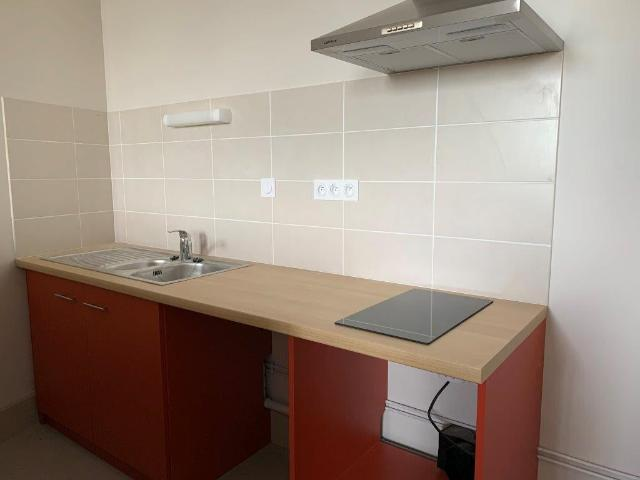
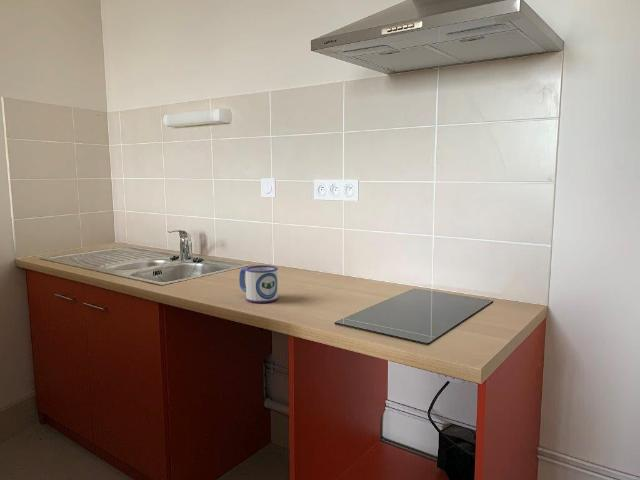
+ mug (257, 282)
